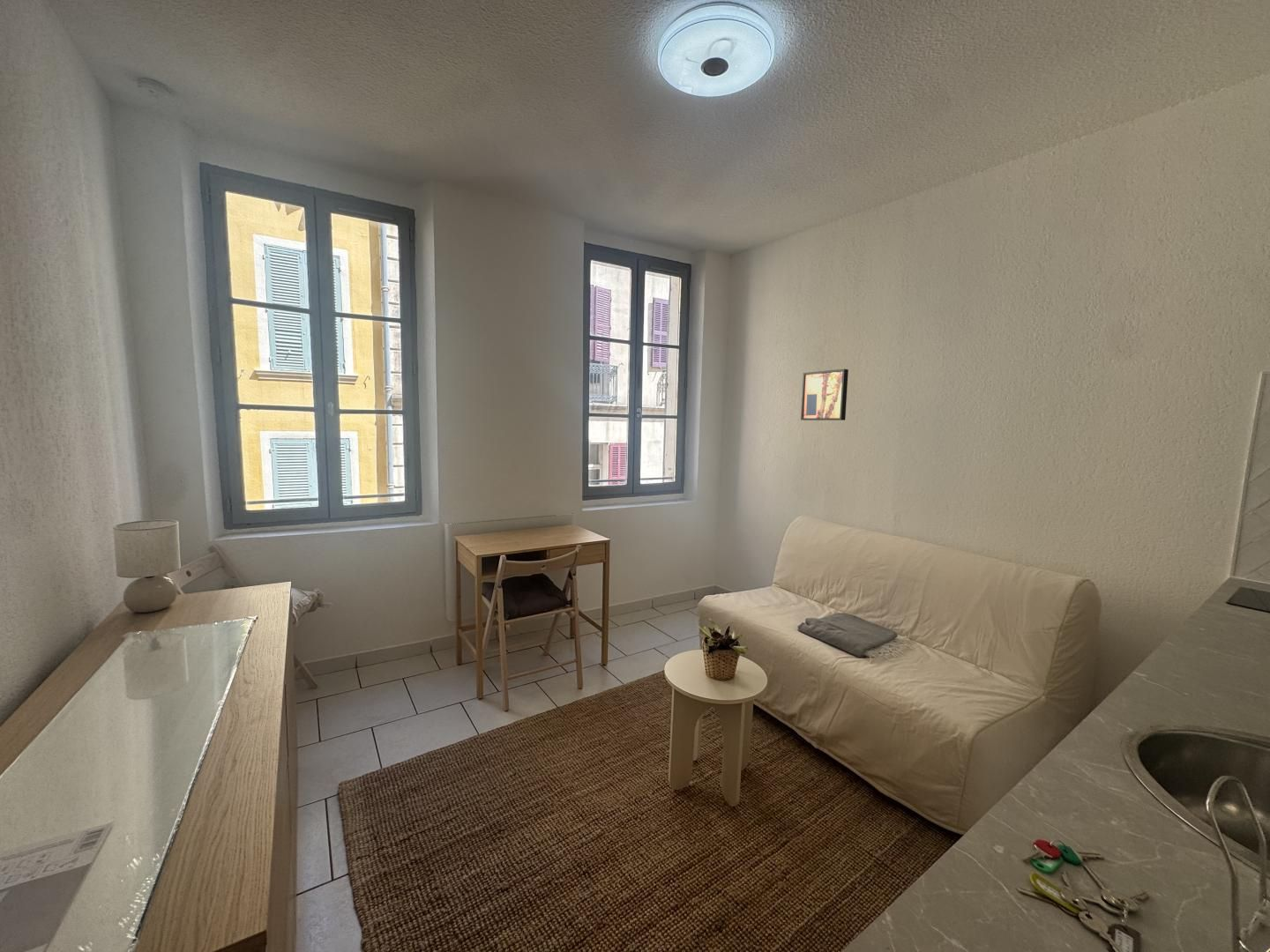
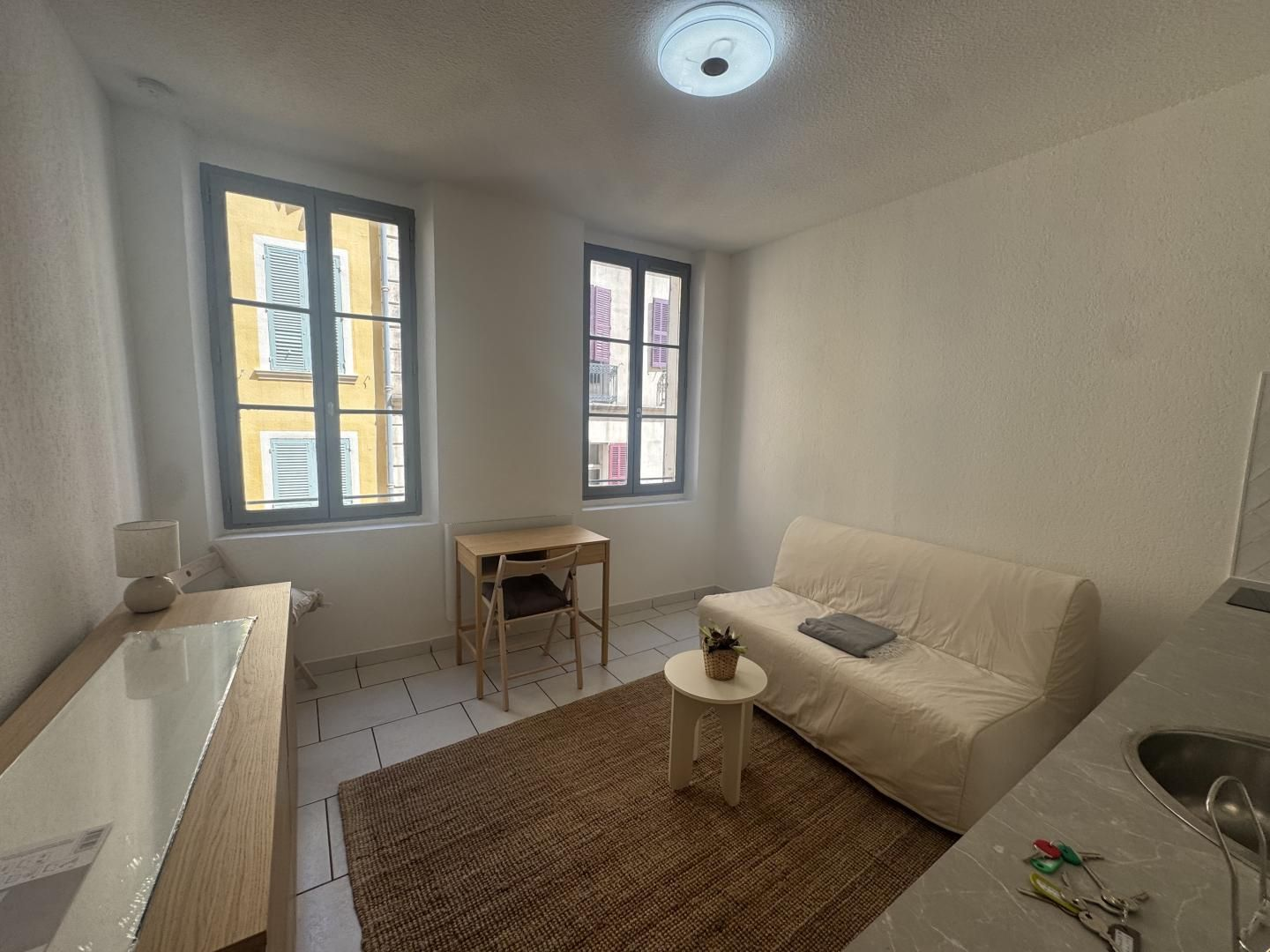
- wall art (823, 396)
